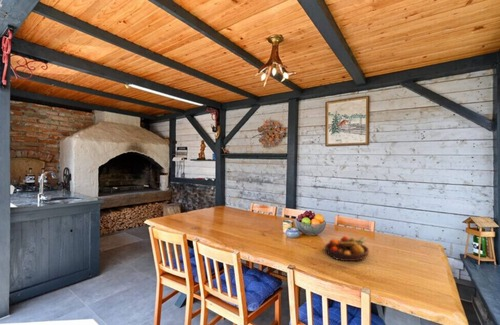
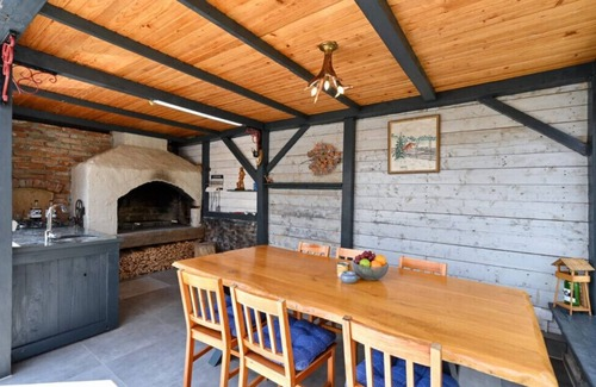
- fruit bowl (346, 245)
